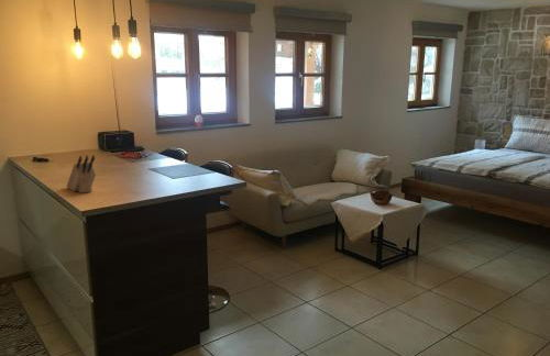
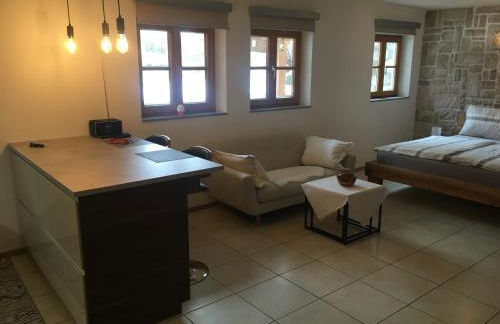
- knife block (80, 171)
